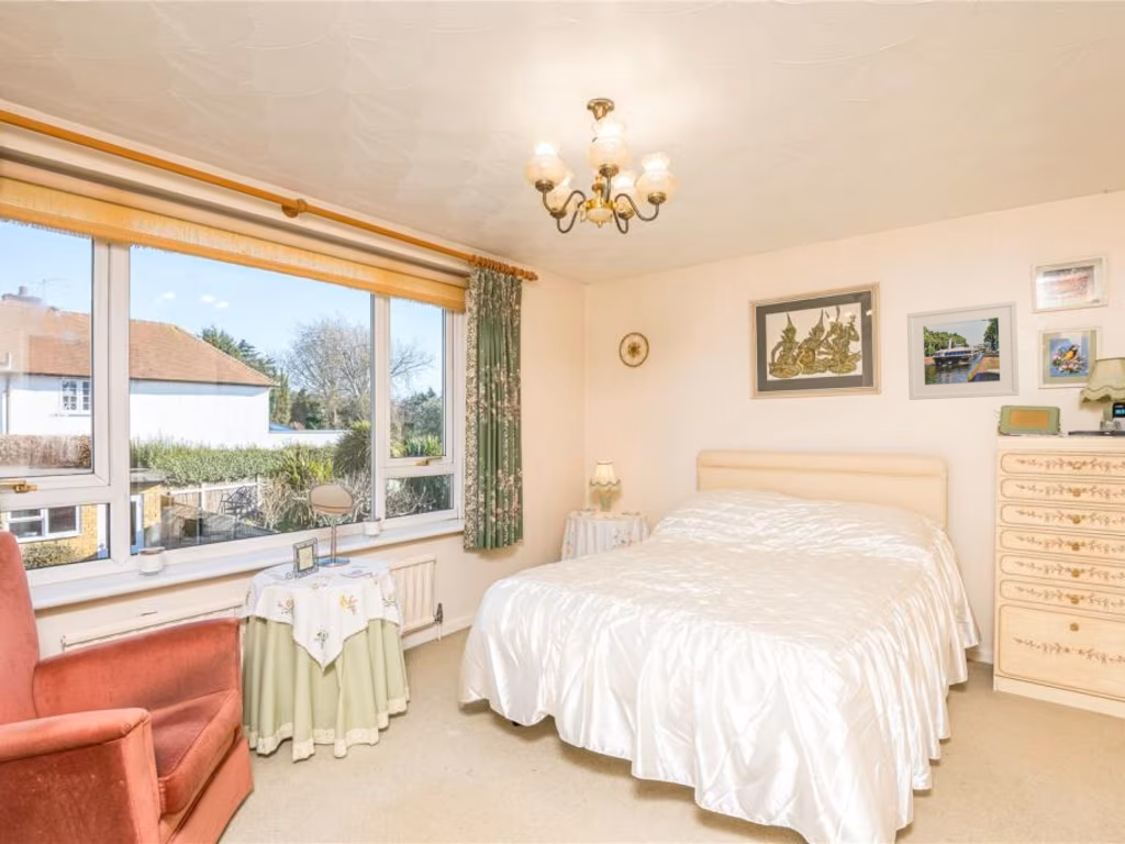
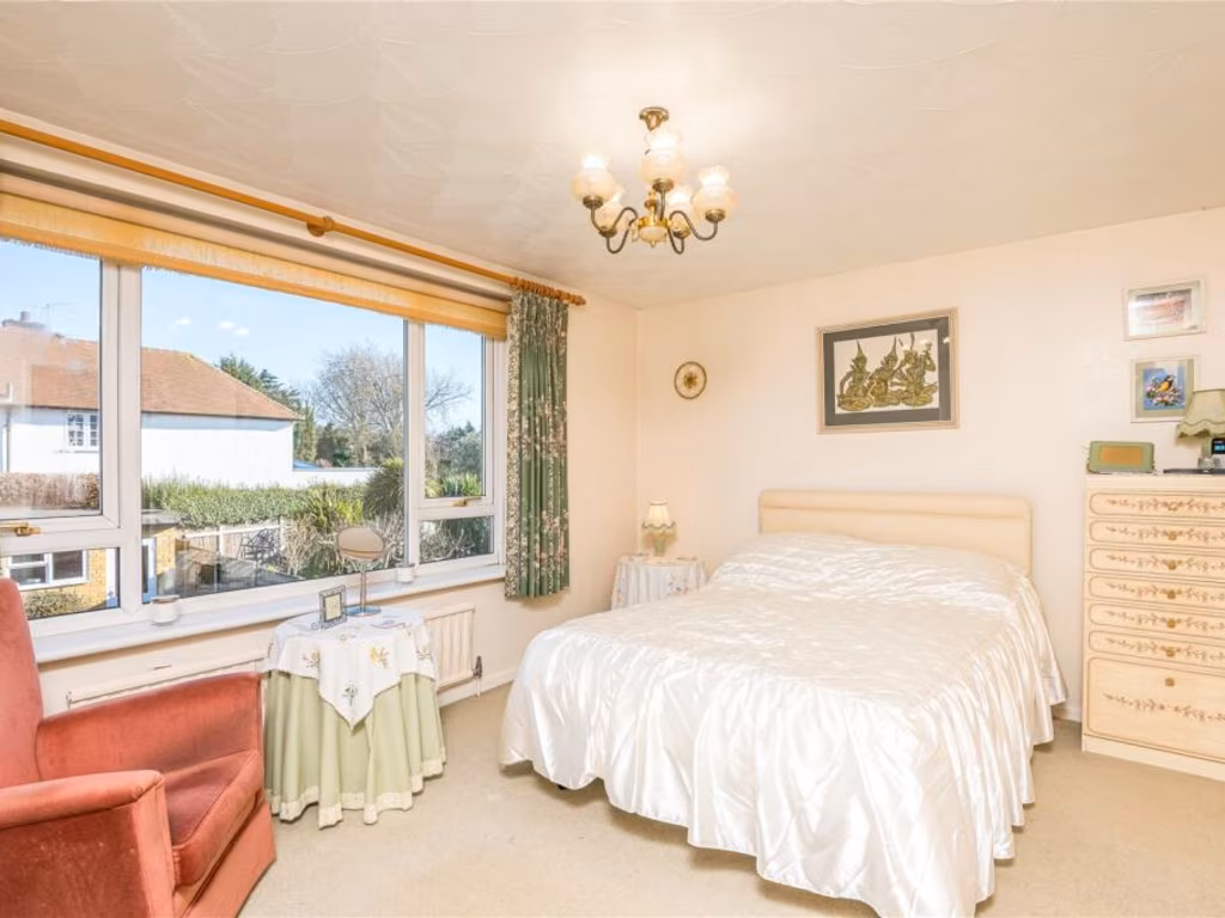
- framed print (960, 352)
